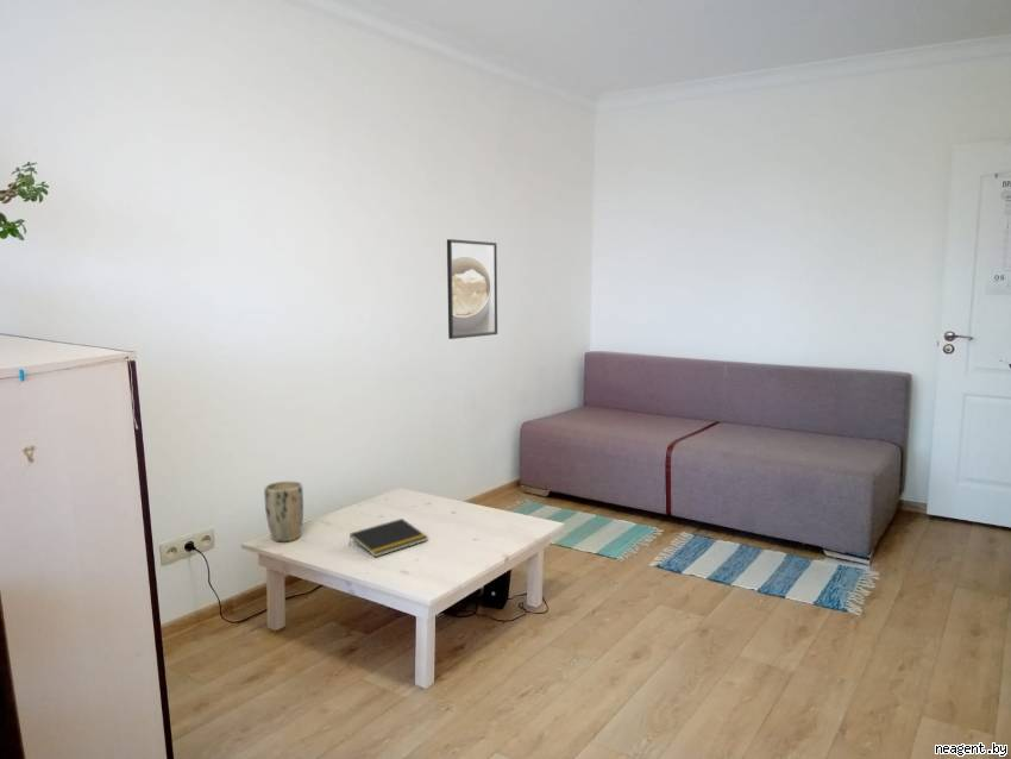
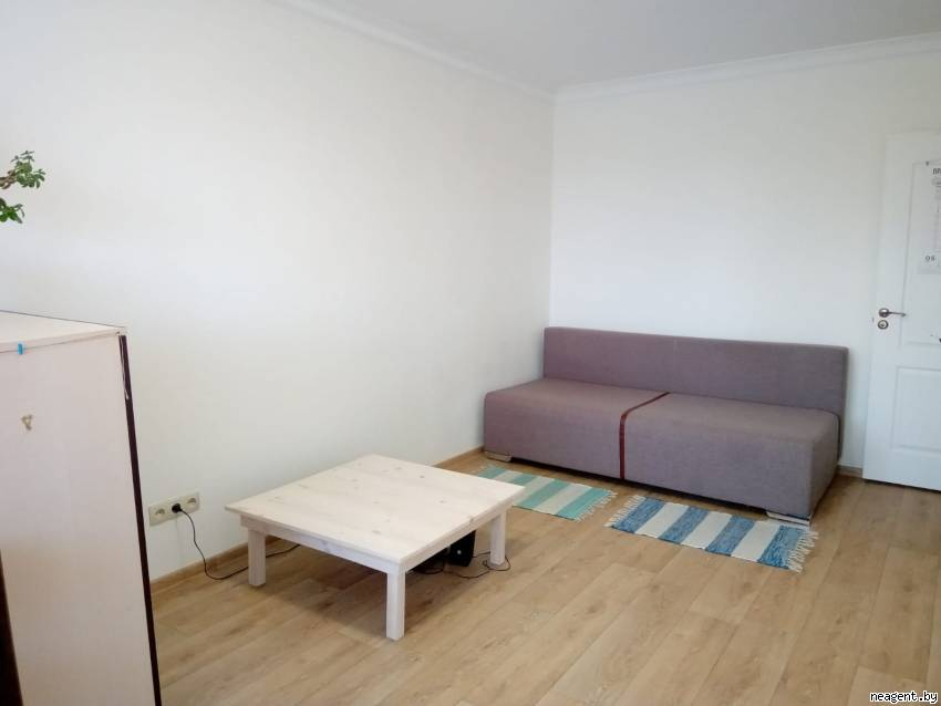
- notepad (389, 537)
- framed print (473, 289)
- plant pot (284, 512)
